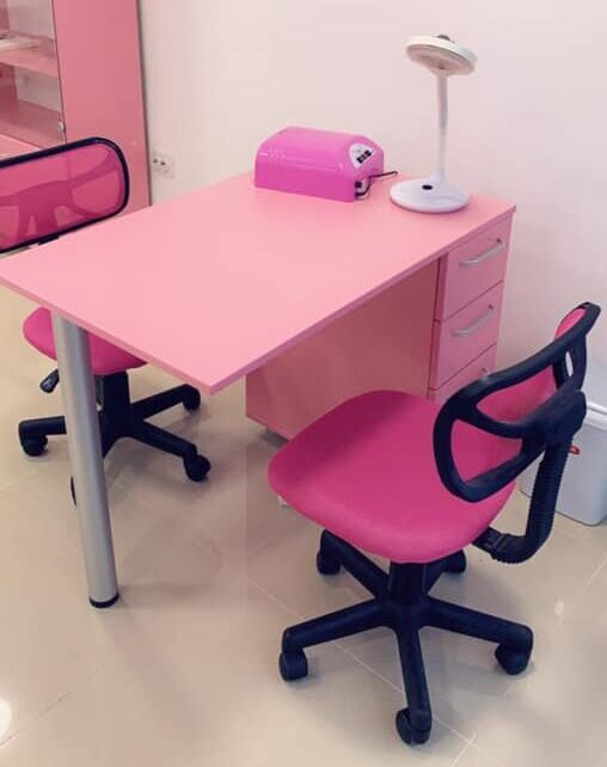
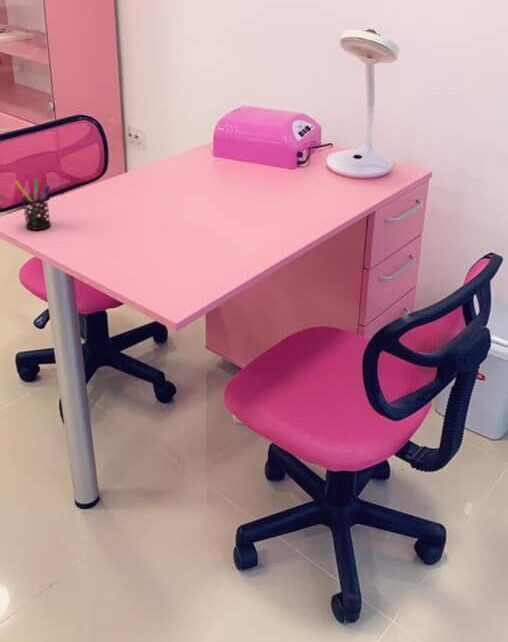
+ pen holder (36, 200)
